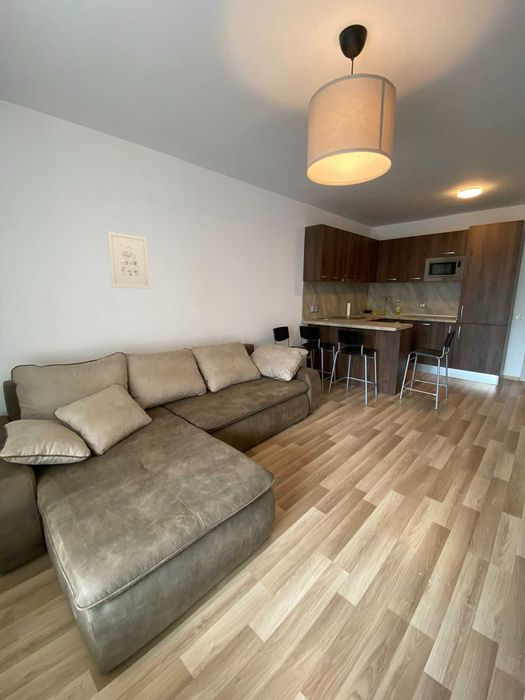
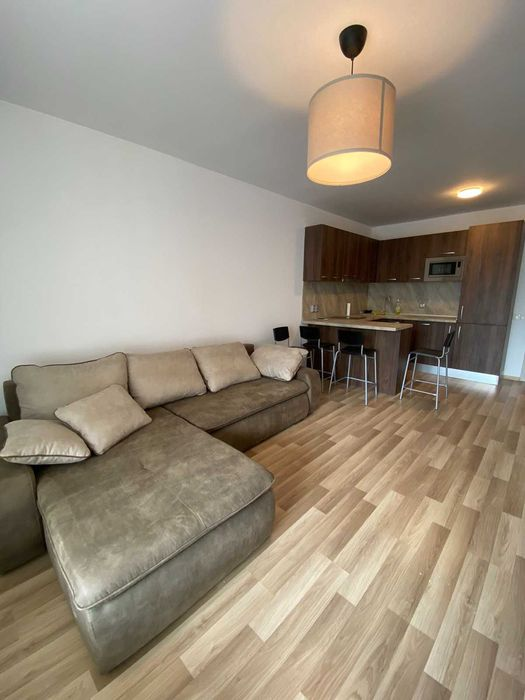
- wall art (129, 261)
